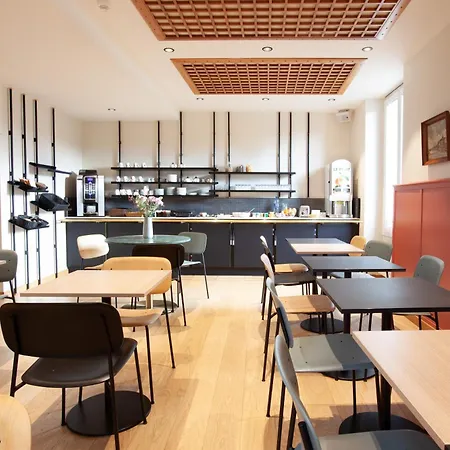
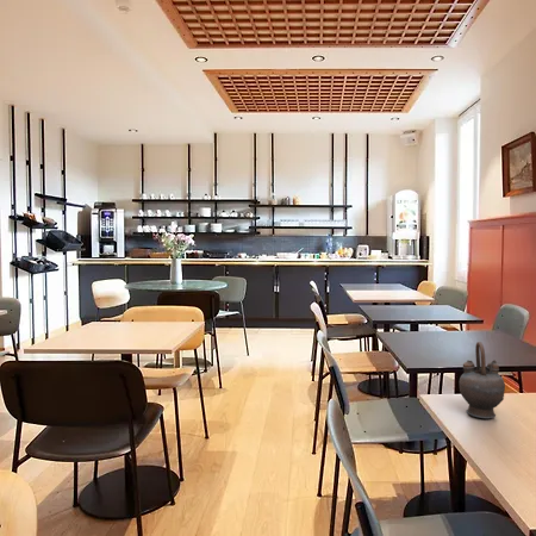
+ teapot (481, 376)
